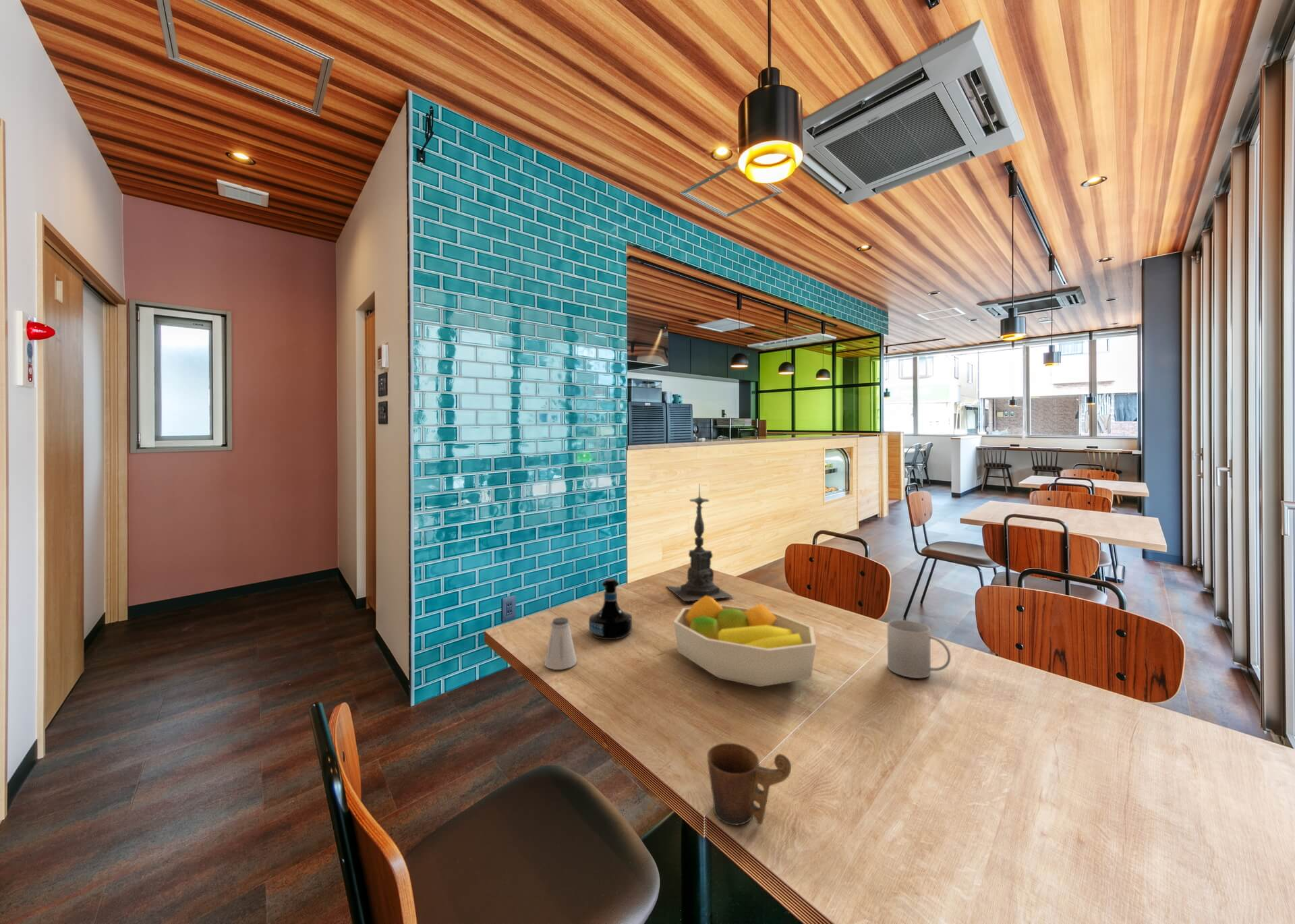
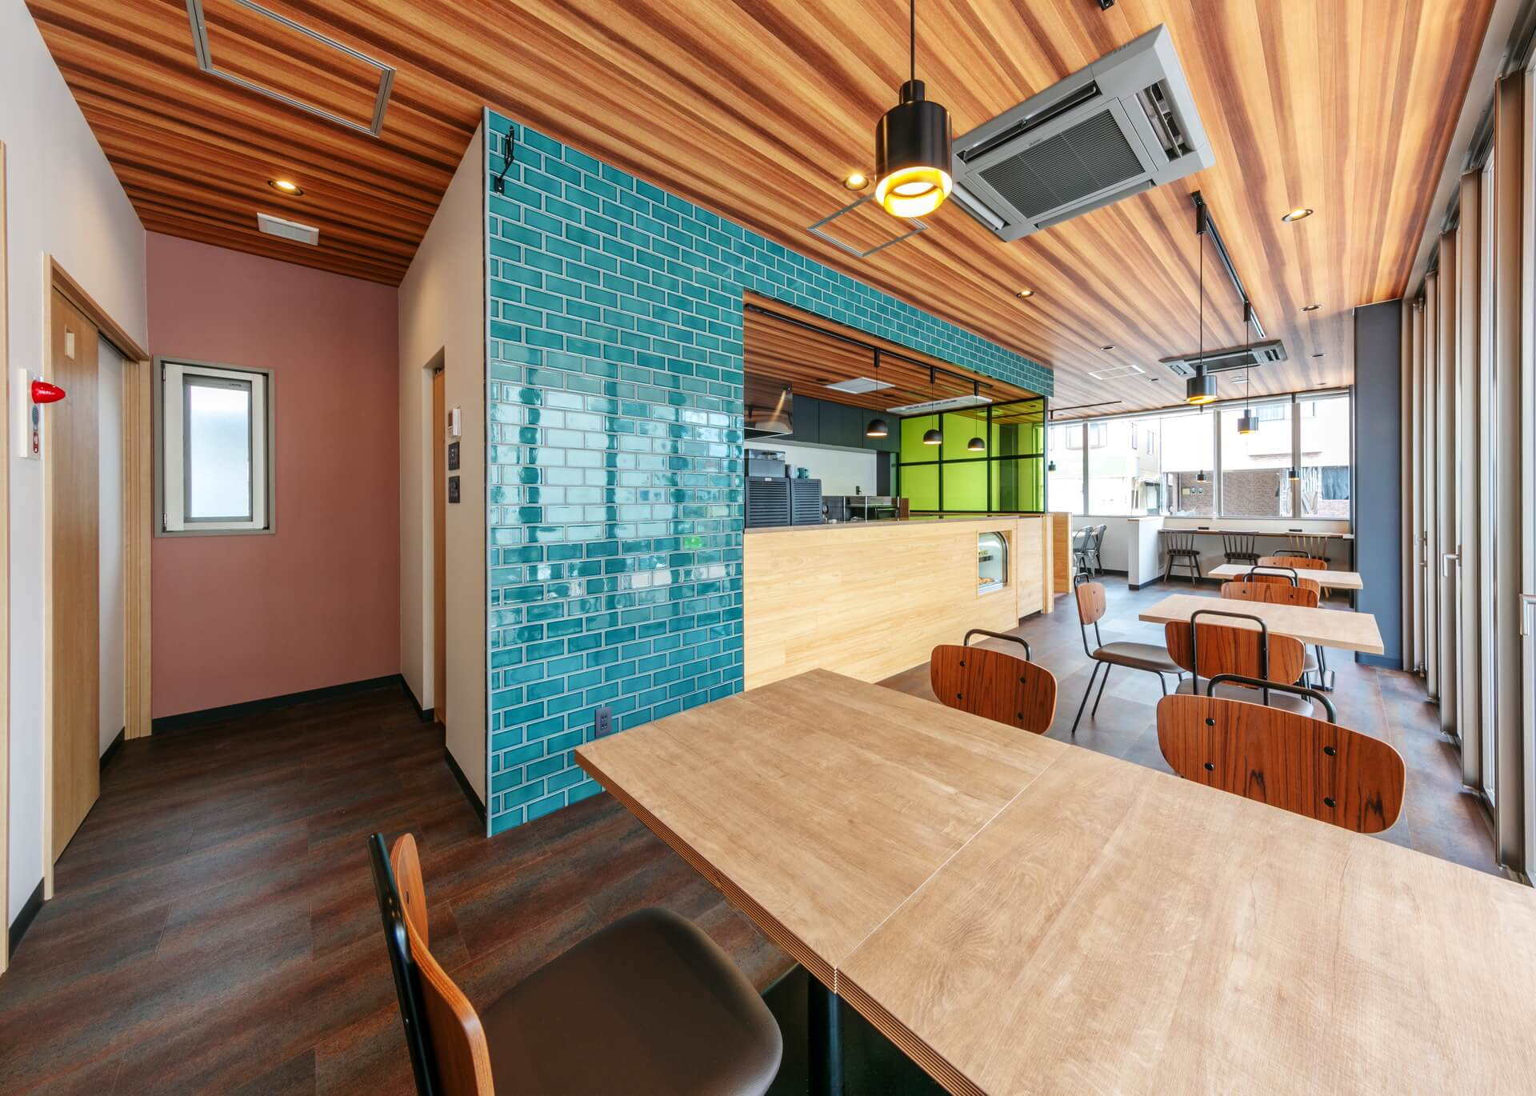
- fruit bowl (742, 635)
- saltshaker (560, 641)
- mug (749, 780)
- tequila bottle (610, 606)
- mug (918, 649)
- candle holder (697, 538)
